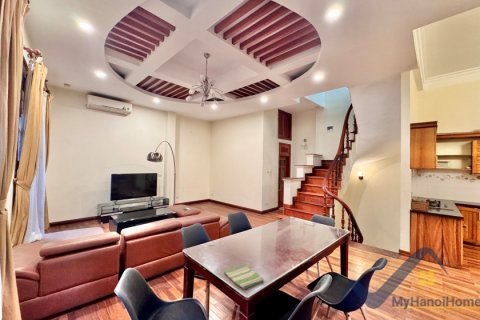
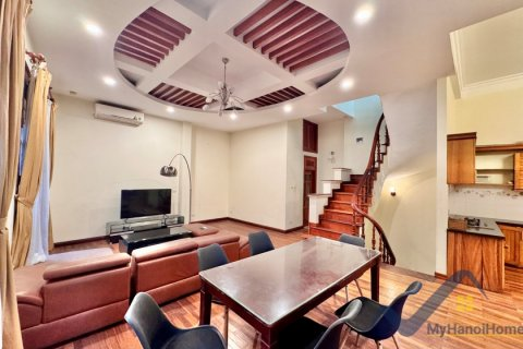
- dish towel (243, 275)
